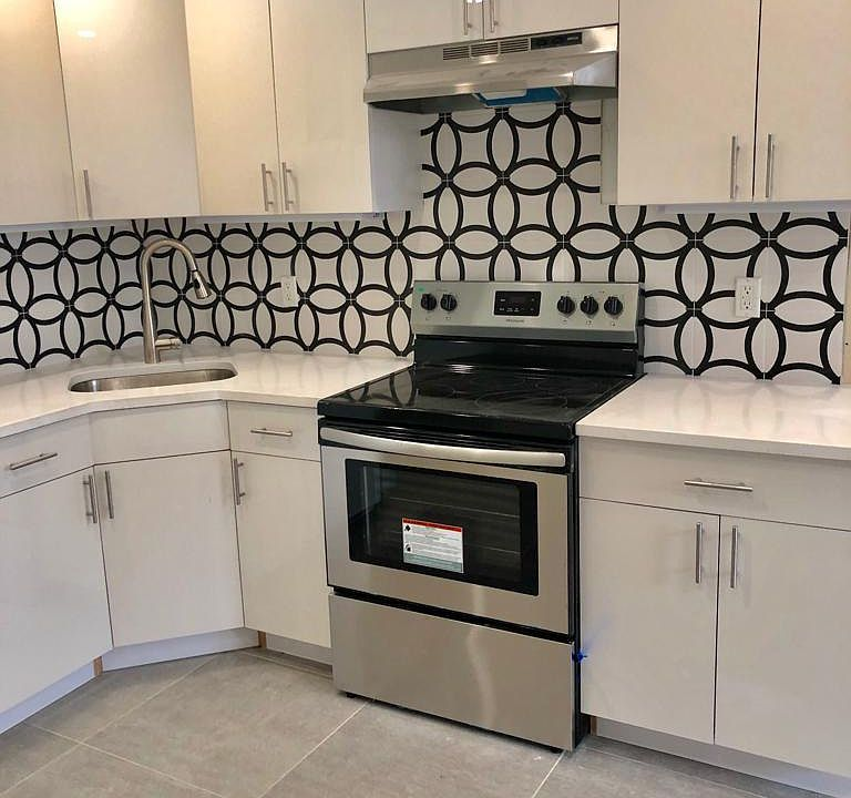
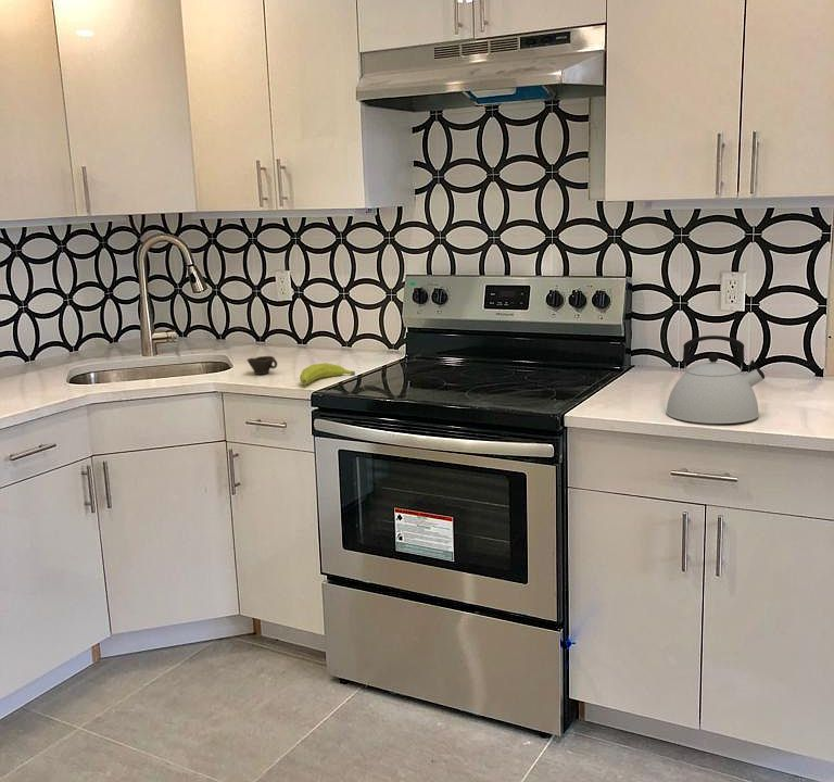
+ cup (262, 365)
+ fruit (325, 373)
+ kettle (715, 375)
